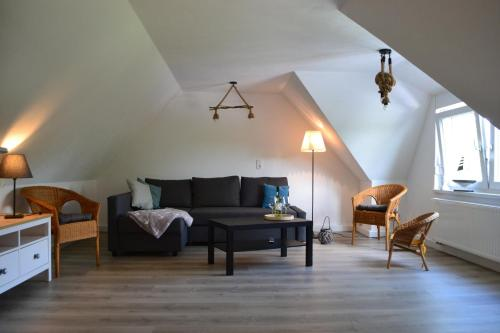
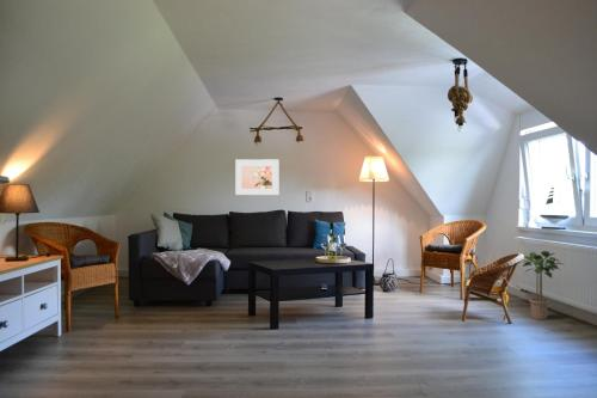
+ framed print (257, 177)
+ potted plant (541, 283)
